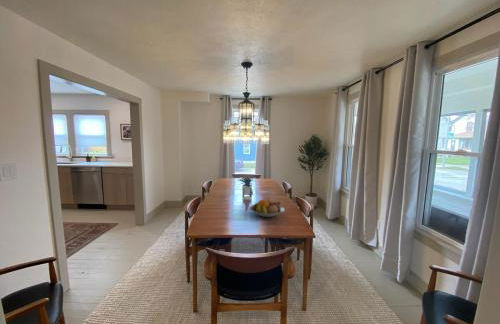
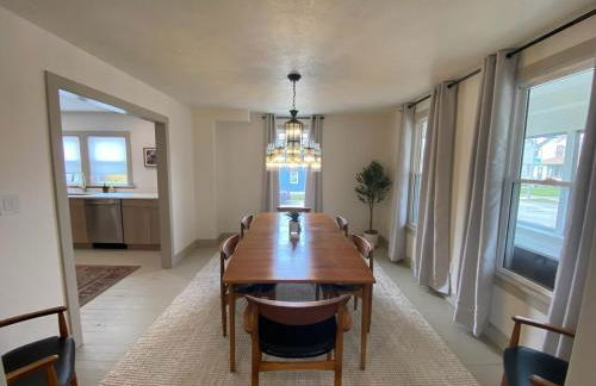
- fruit bowl (266, 206)
